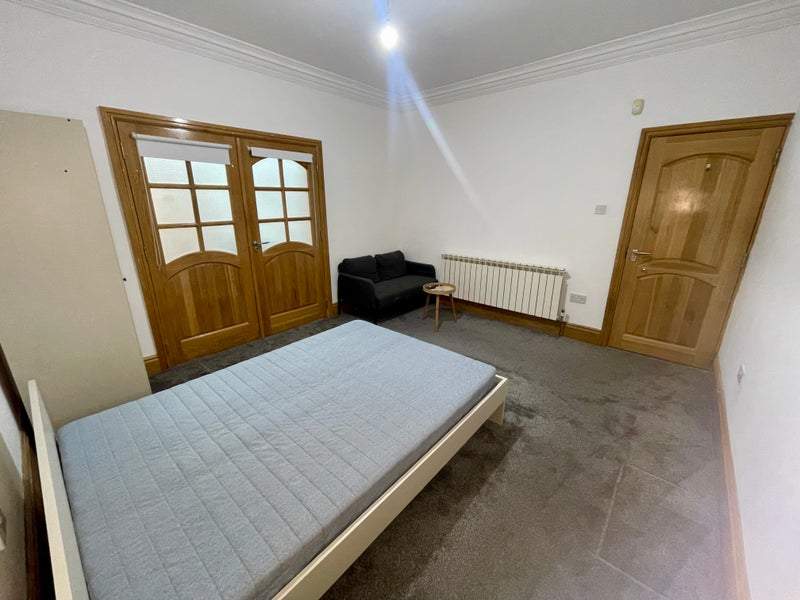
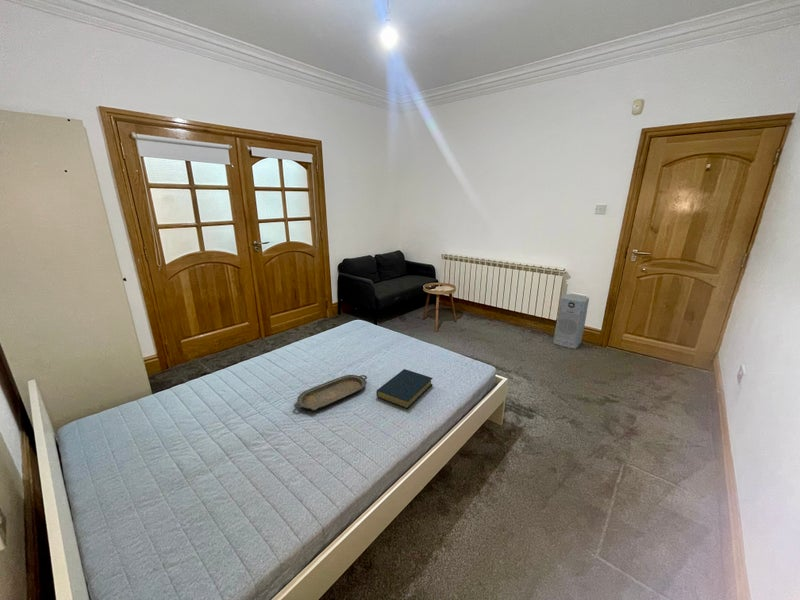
+ hardback book (405, 387)
+ air purifier (571, 320)
+ serving tray (333, 391)
